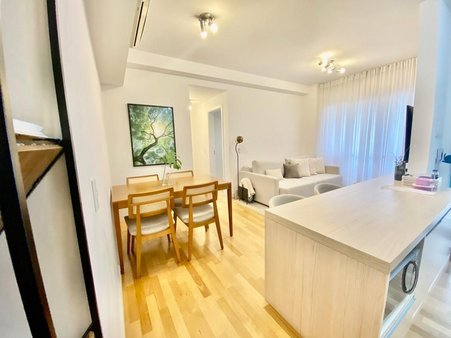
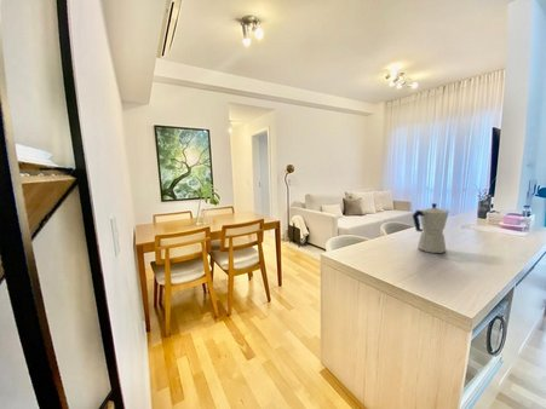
+ moka pot (430, 226)
